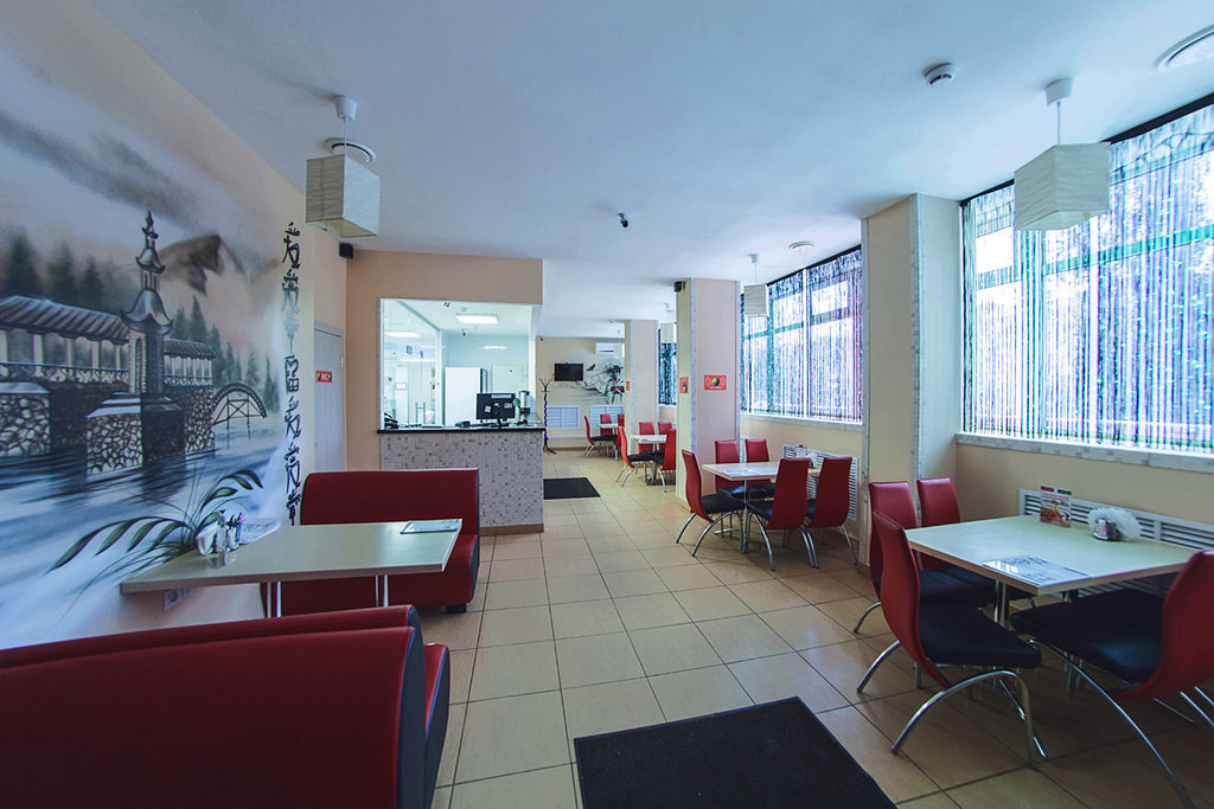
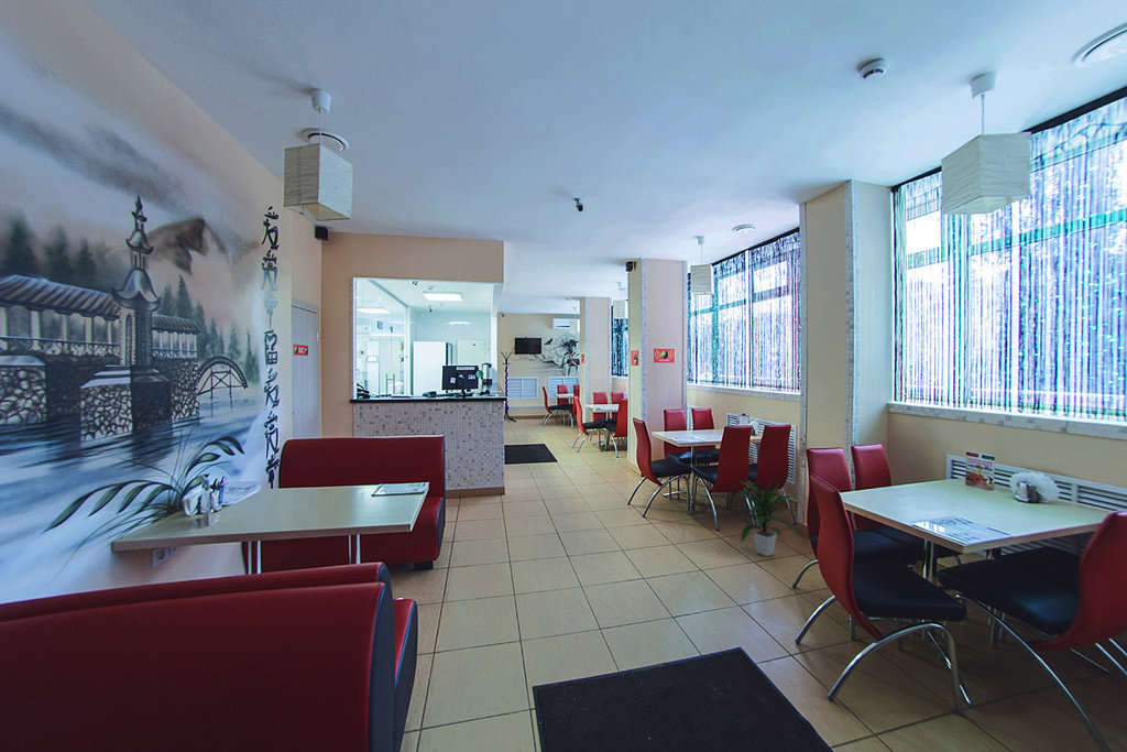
+ indoor plant (762, 515)
